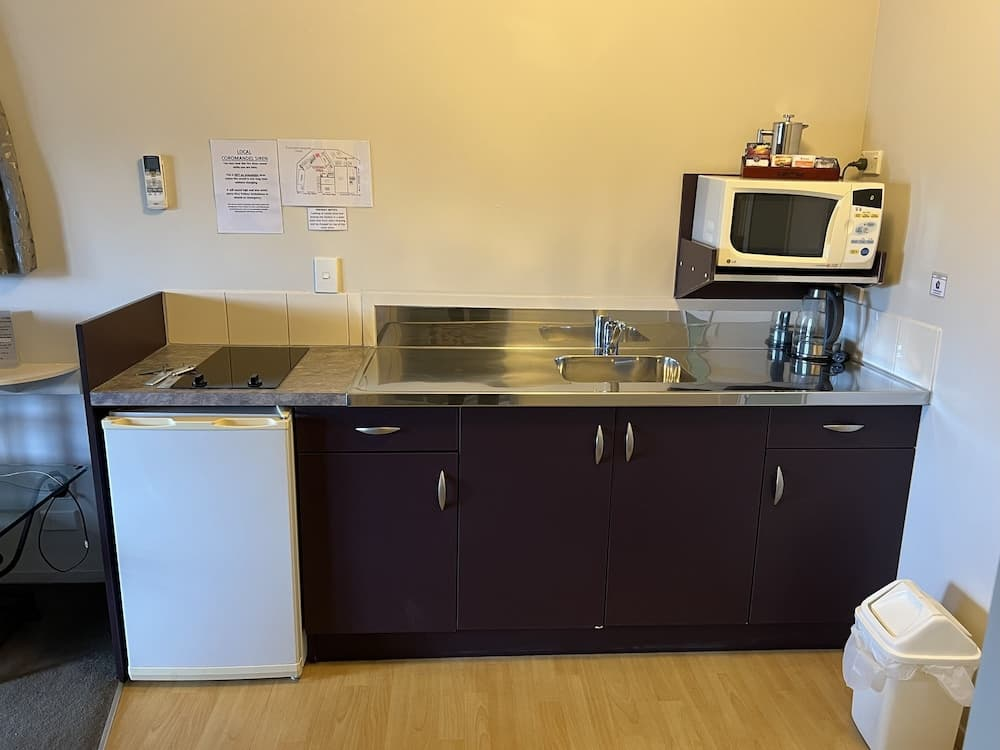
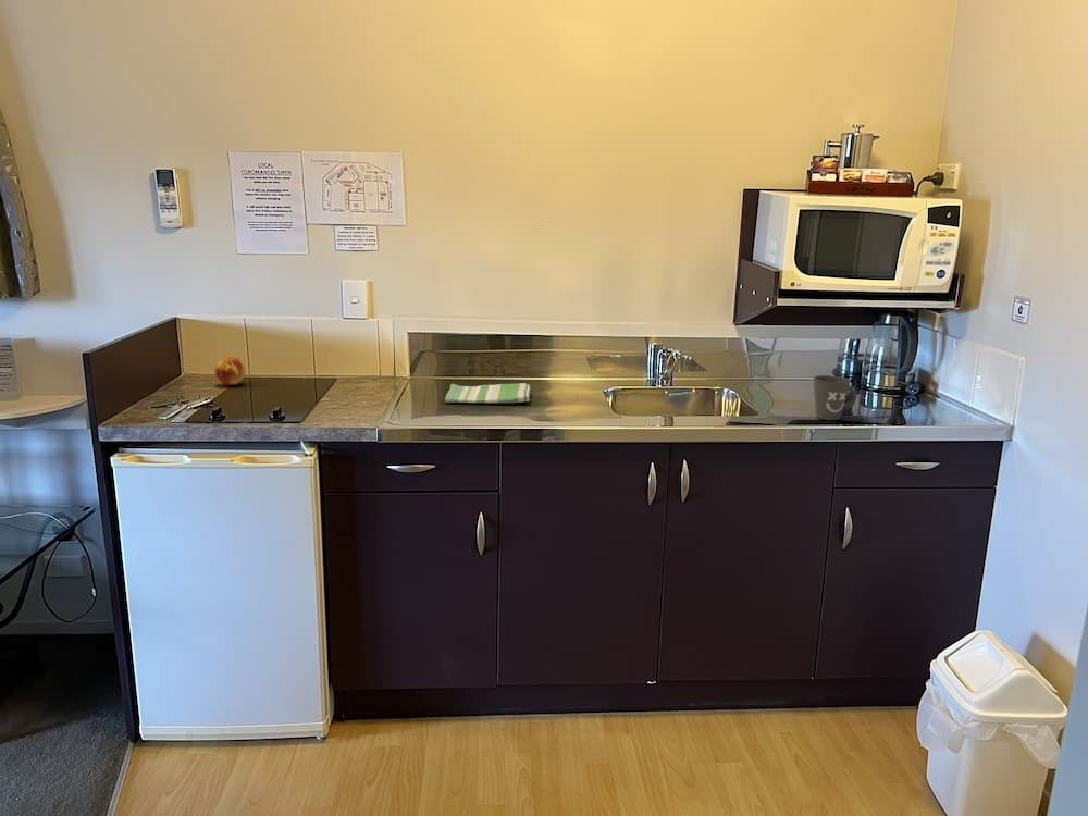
+ mug (834, 398)
+ fruit (230, 371)
+ dish towel (489, 393)
